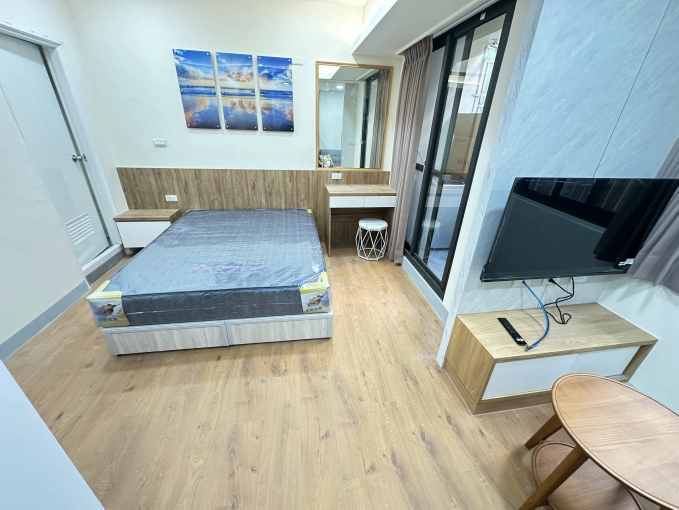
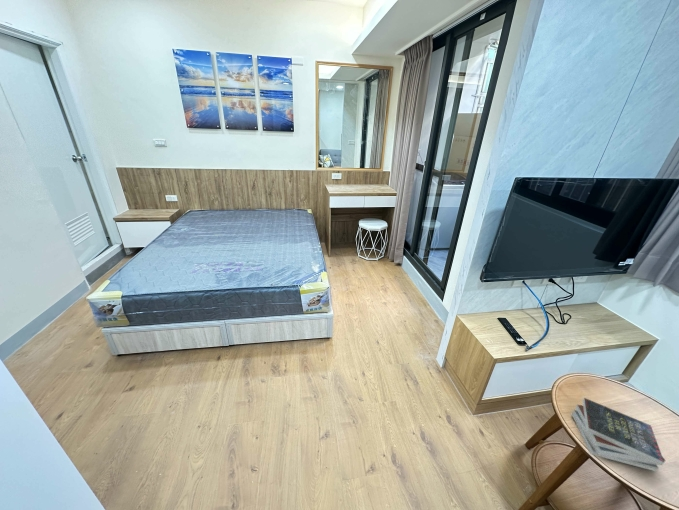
+ book (614, 434)
